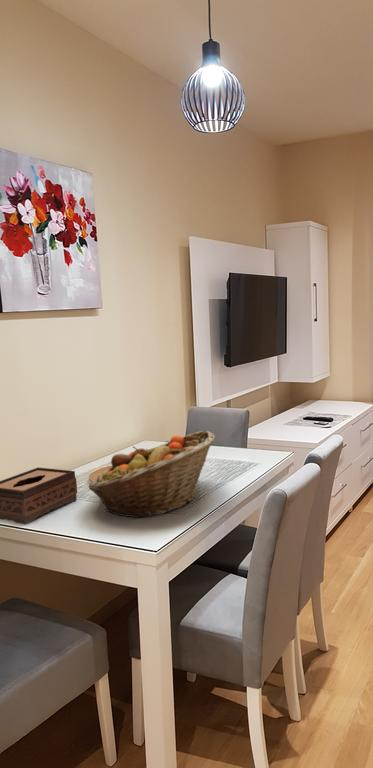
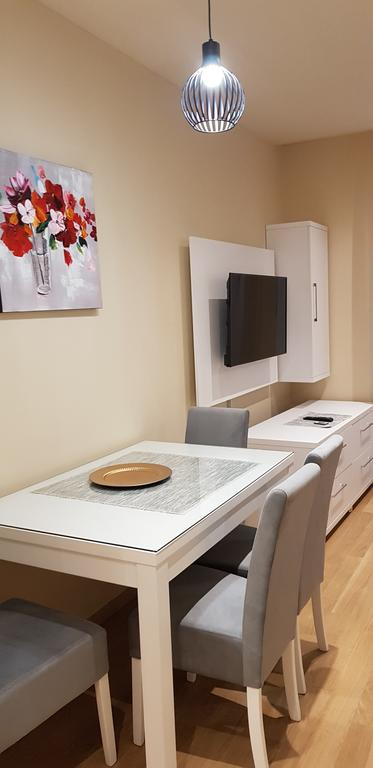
- tissue box (32, 493)
- fruit basket (154, 469)
